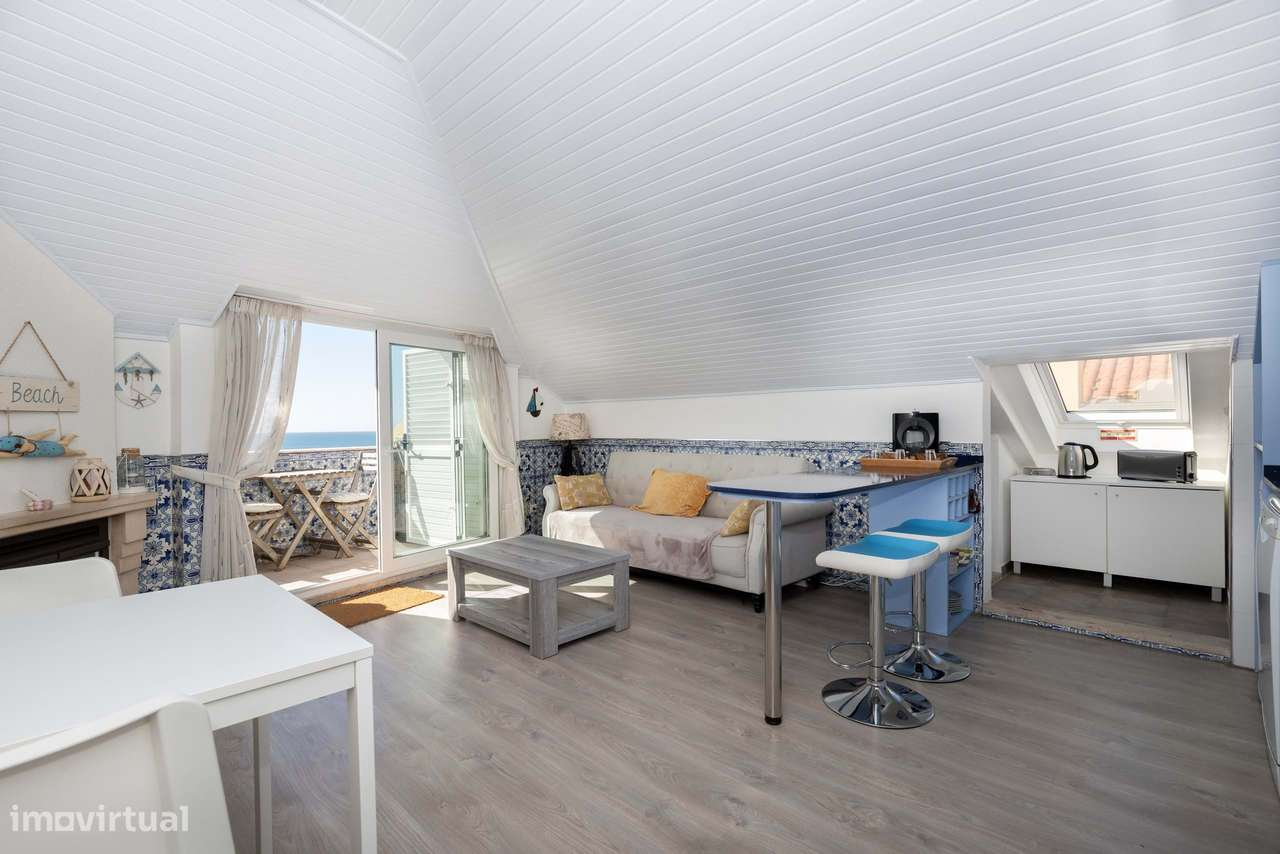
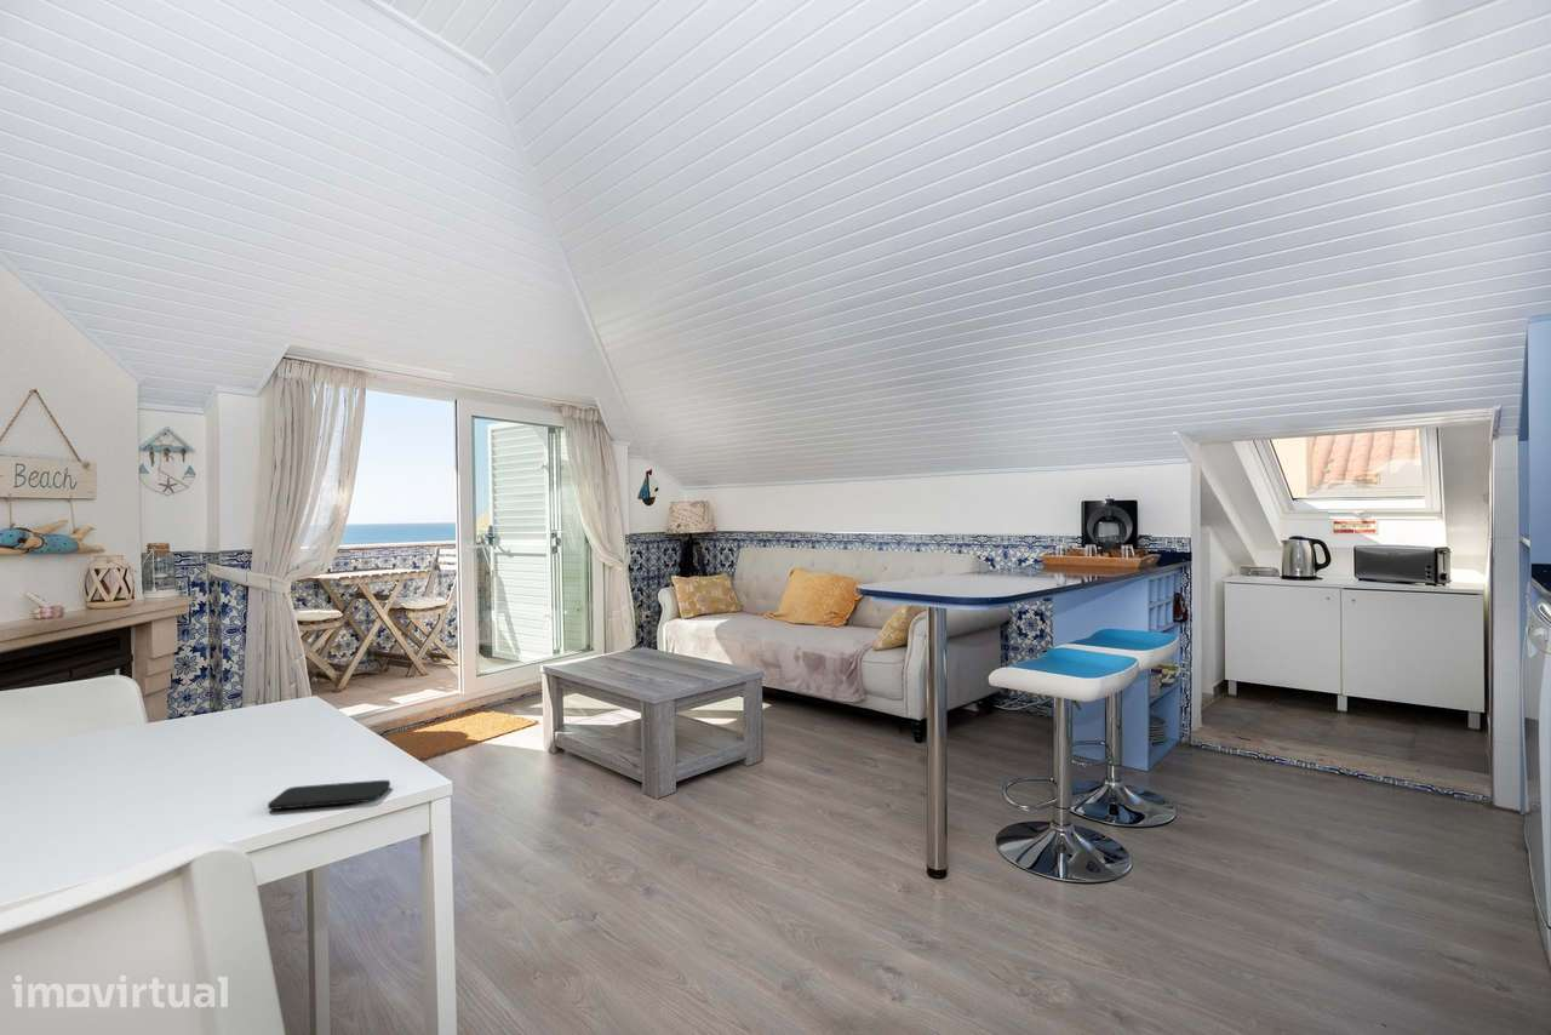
+ smartphone (331, 794)
